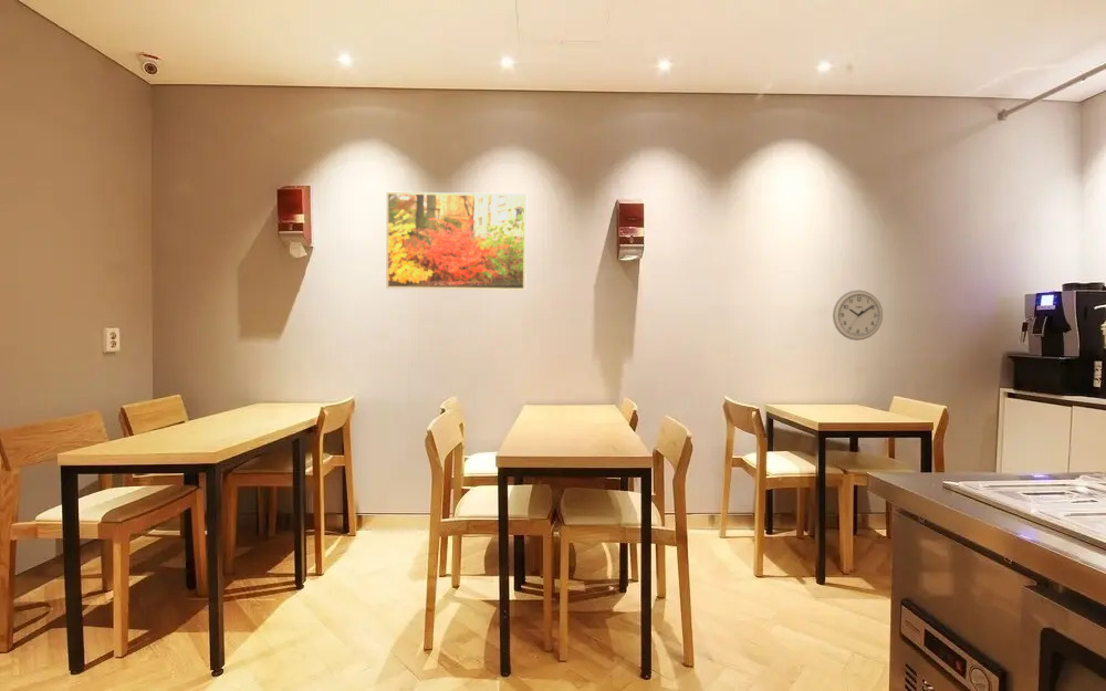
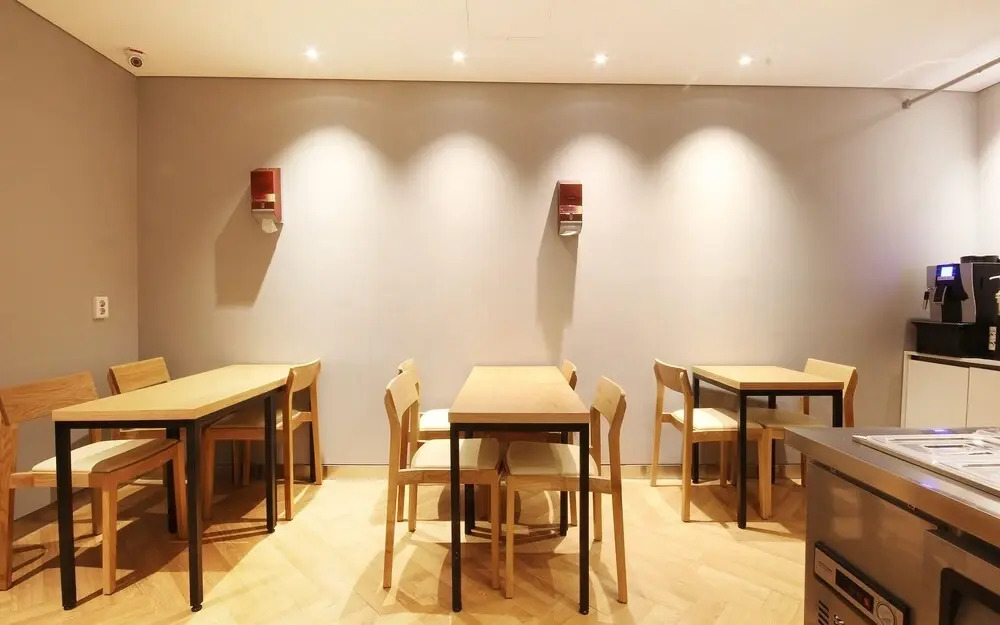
- wall clock (858, 315)
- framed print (456, 241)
